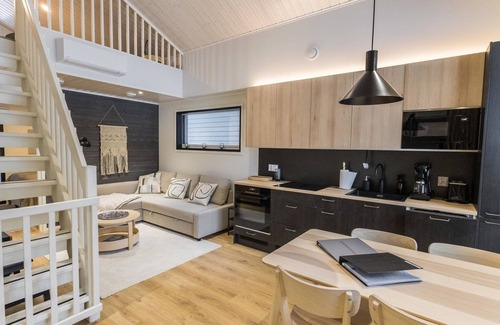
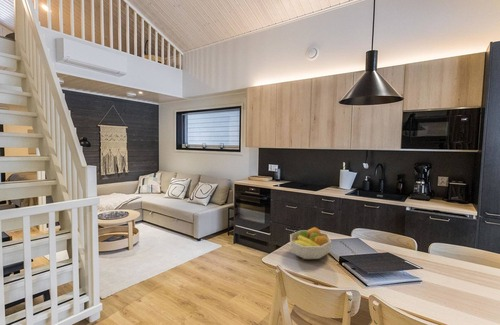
+ fruit bowl (309, 241)
